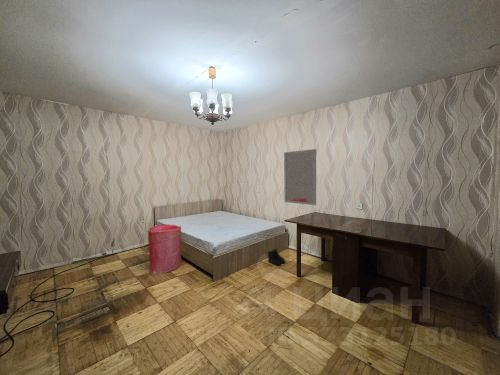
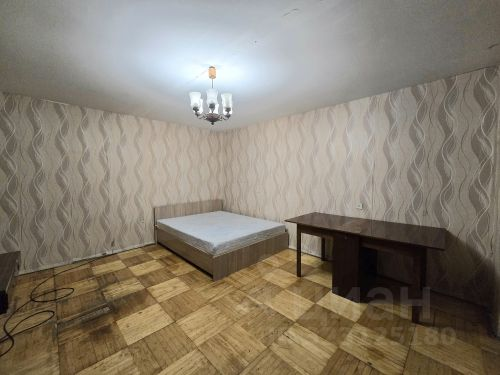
- laundry hamper (165, 246)
- home mirror (299, 177)
- boots (276, 256)
